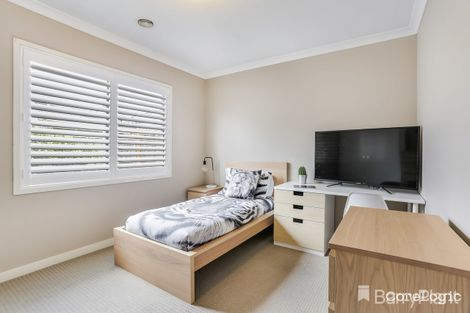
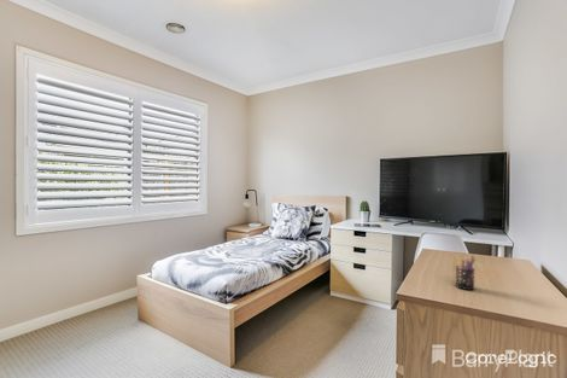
+ pen holder (467, 271)
